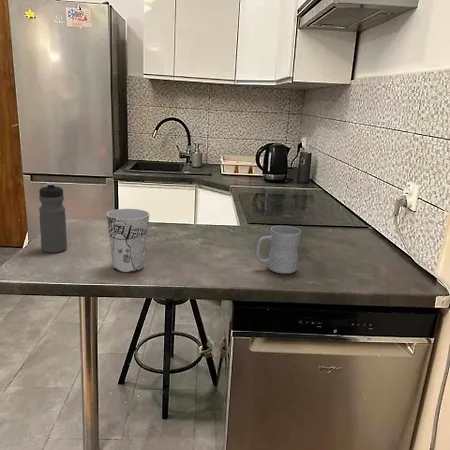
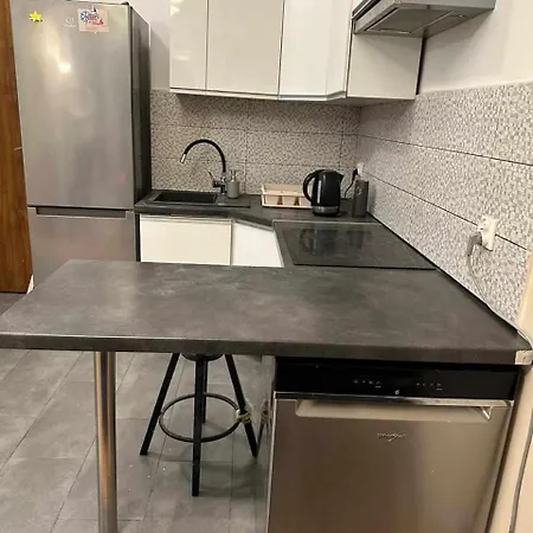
- mug (277, 249)
- water bottle (52, 216)
- cup (128, 240)
